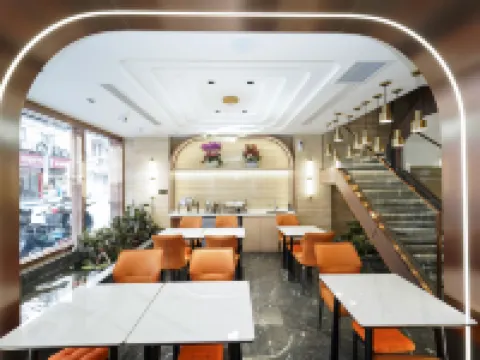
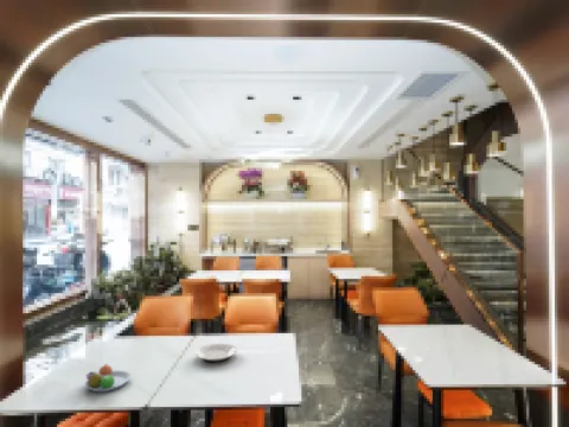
+ plate (216, 353)
+ fruit bowl (107, 376)
